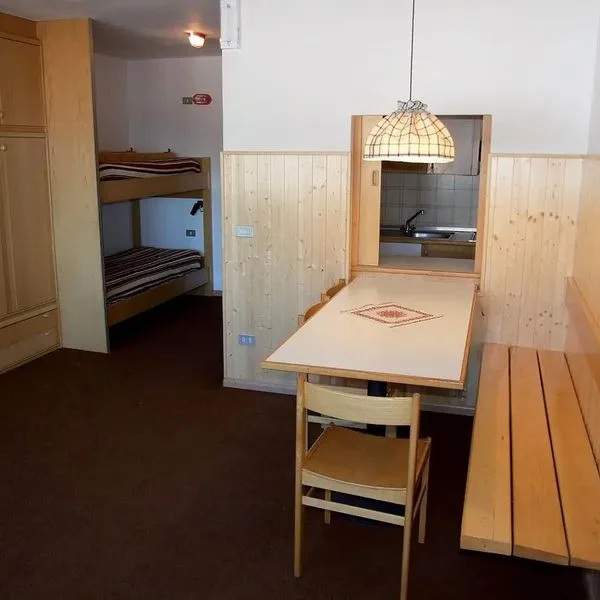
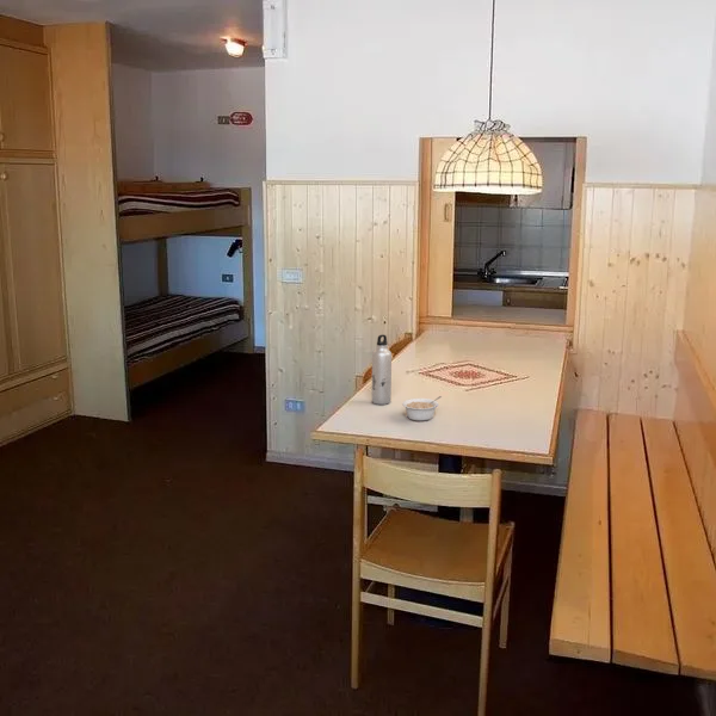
+ water bottle (381, 369)
+ legume (420, 408)
